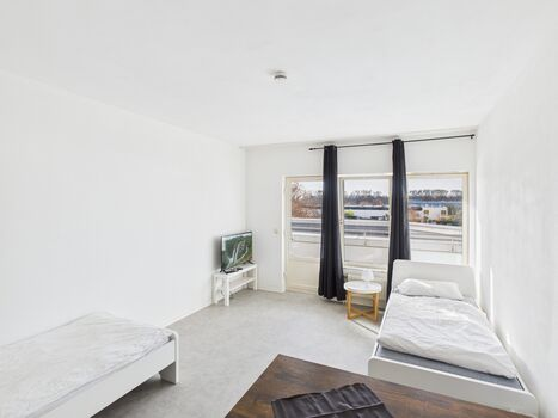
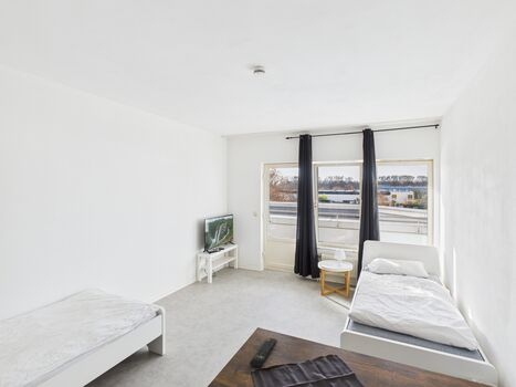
+ remote control (264, 351)
